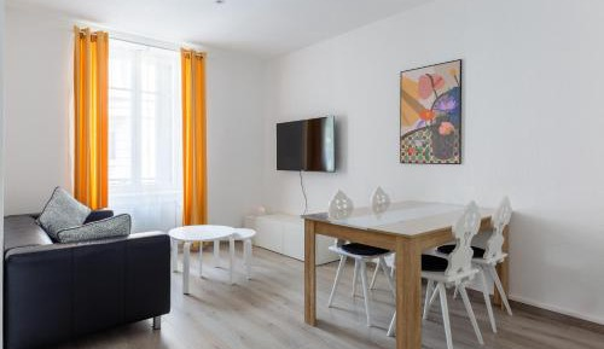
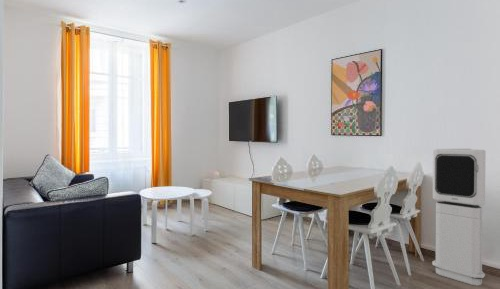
+ air purifier (462, 211)
